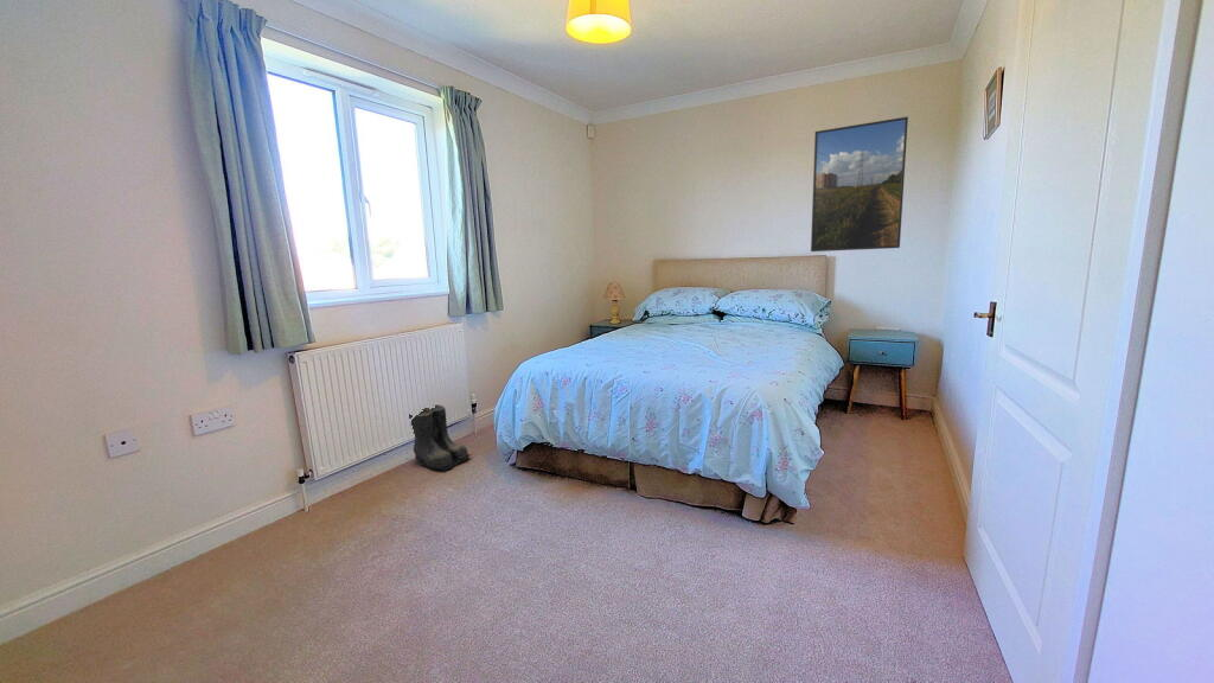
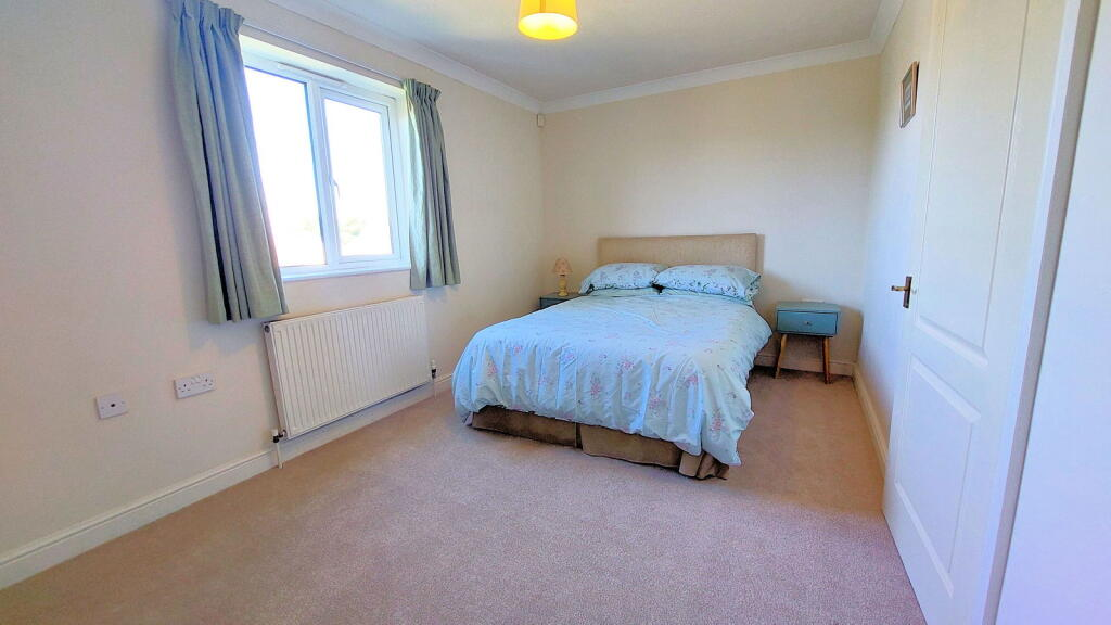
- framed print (856, 187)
- boots (437, 434)
